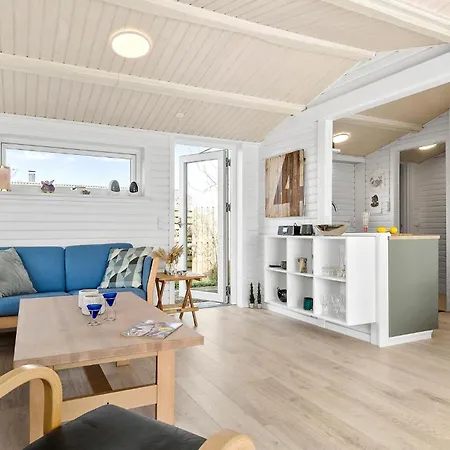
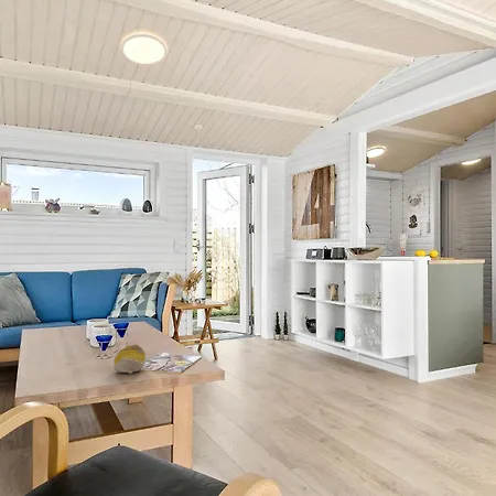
+ bowl (129, 358)
